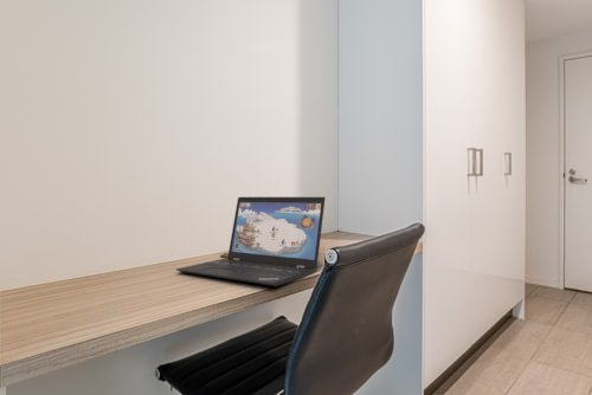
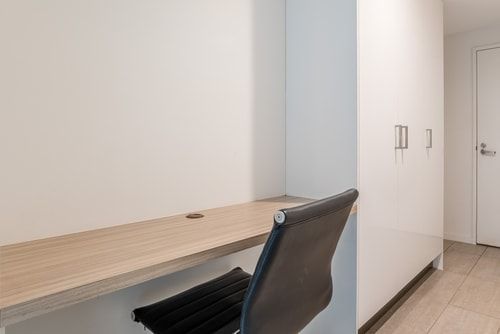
- laptop (252, 233)
